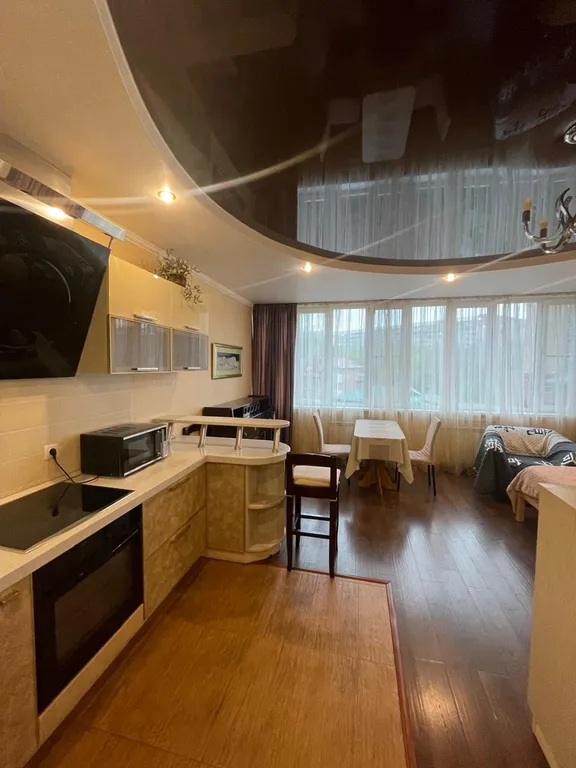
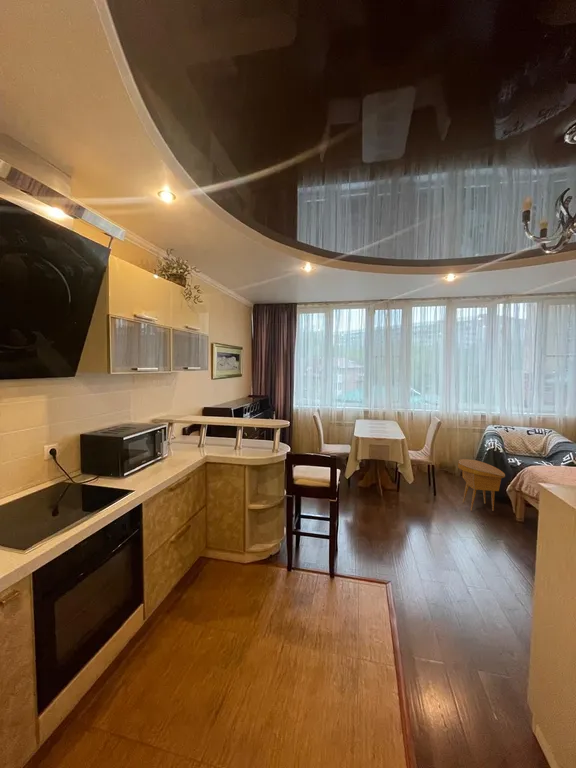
+ side table (480, 486)
